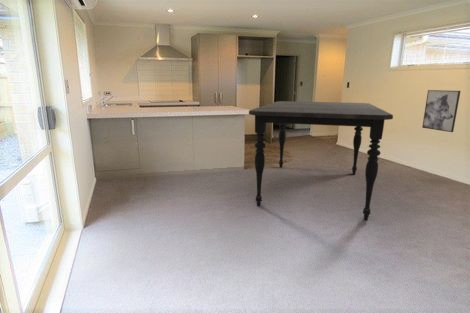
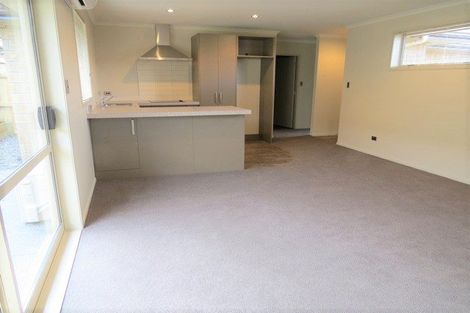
- wall art (440, 110)
- dining table (316, 124)
